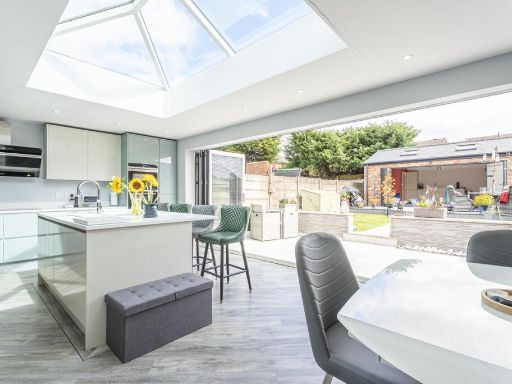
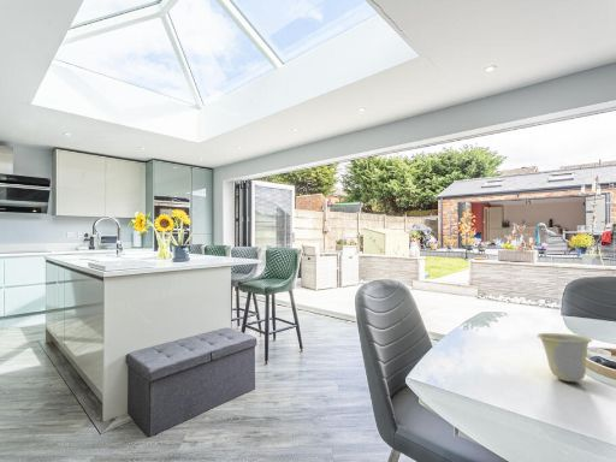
+ cup (563, 355)
